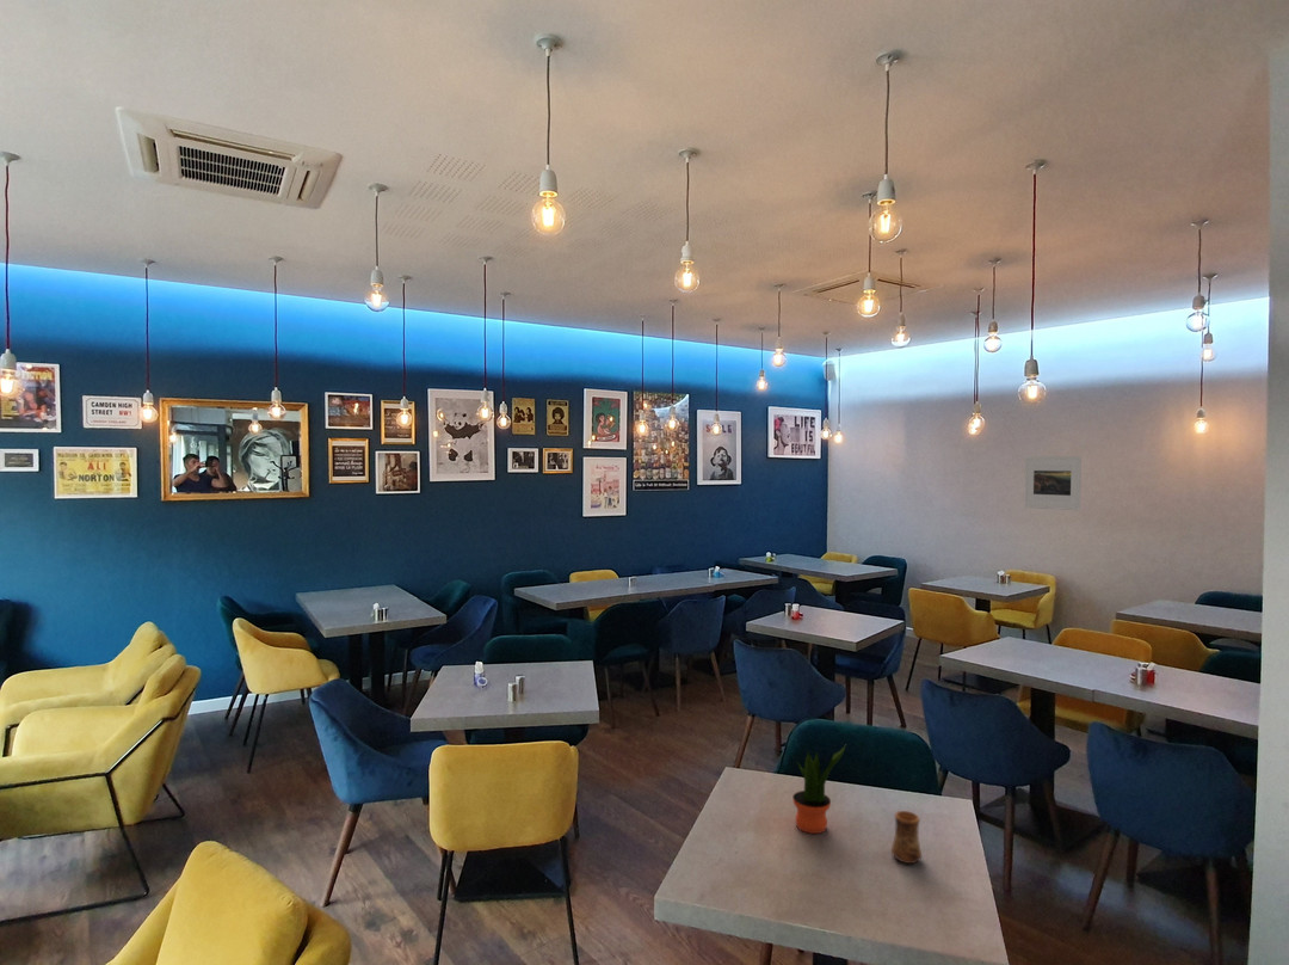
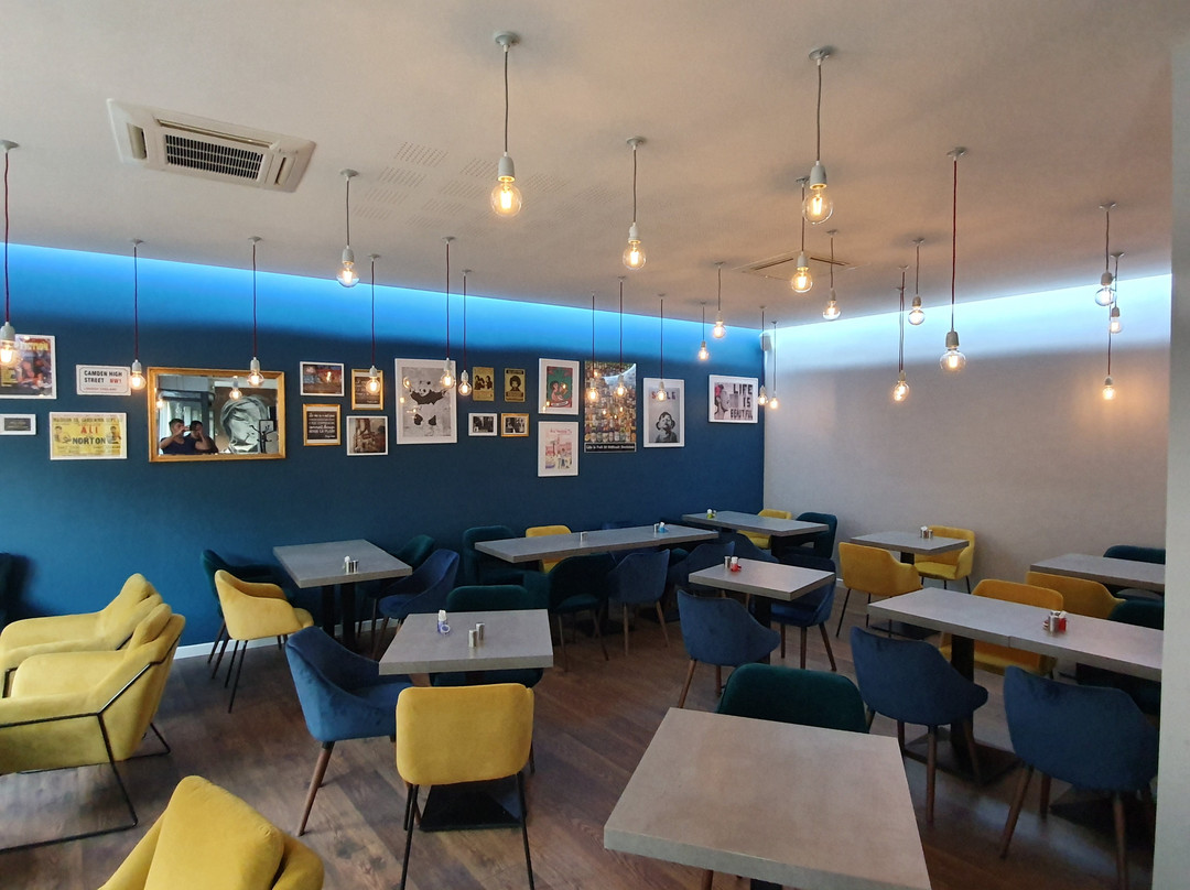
- cup (906, 836)
- potted plant (819, 782)
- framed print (1051, 482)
